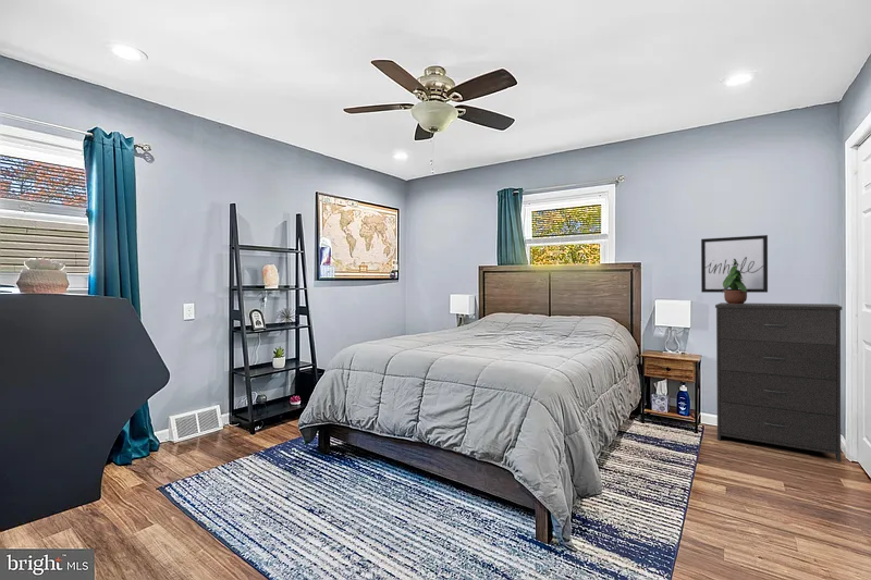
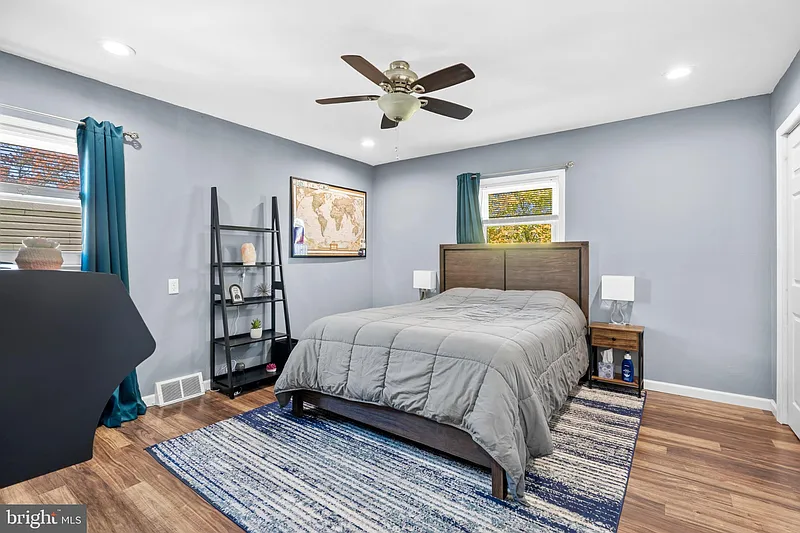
- wall art (733, 263)
- potted plant (734, 281)
- dresser (774, 373)
